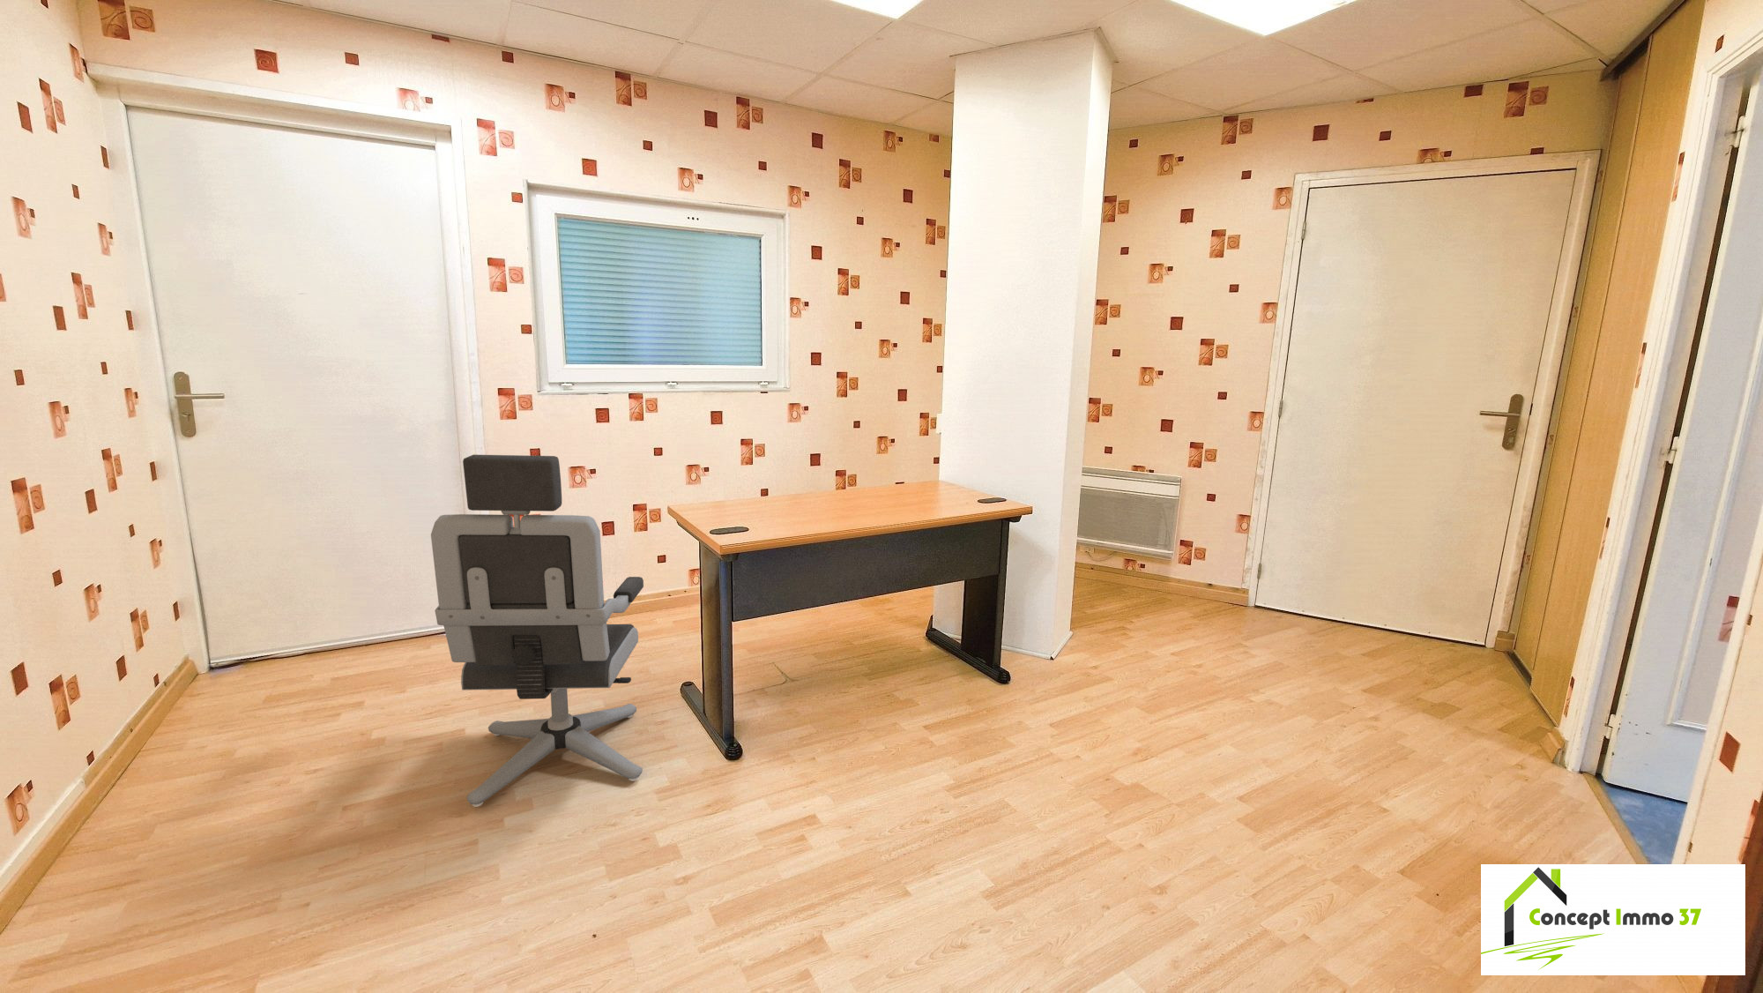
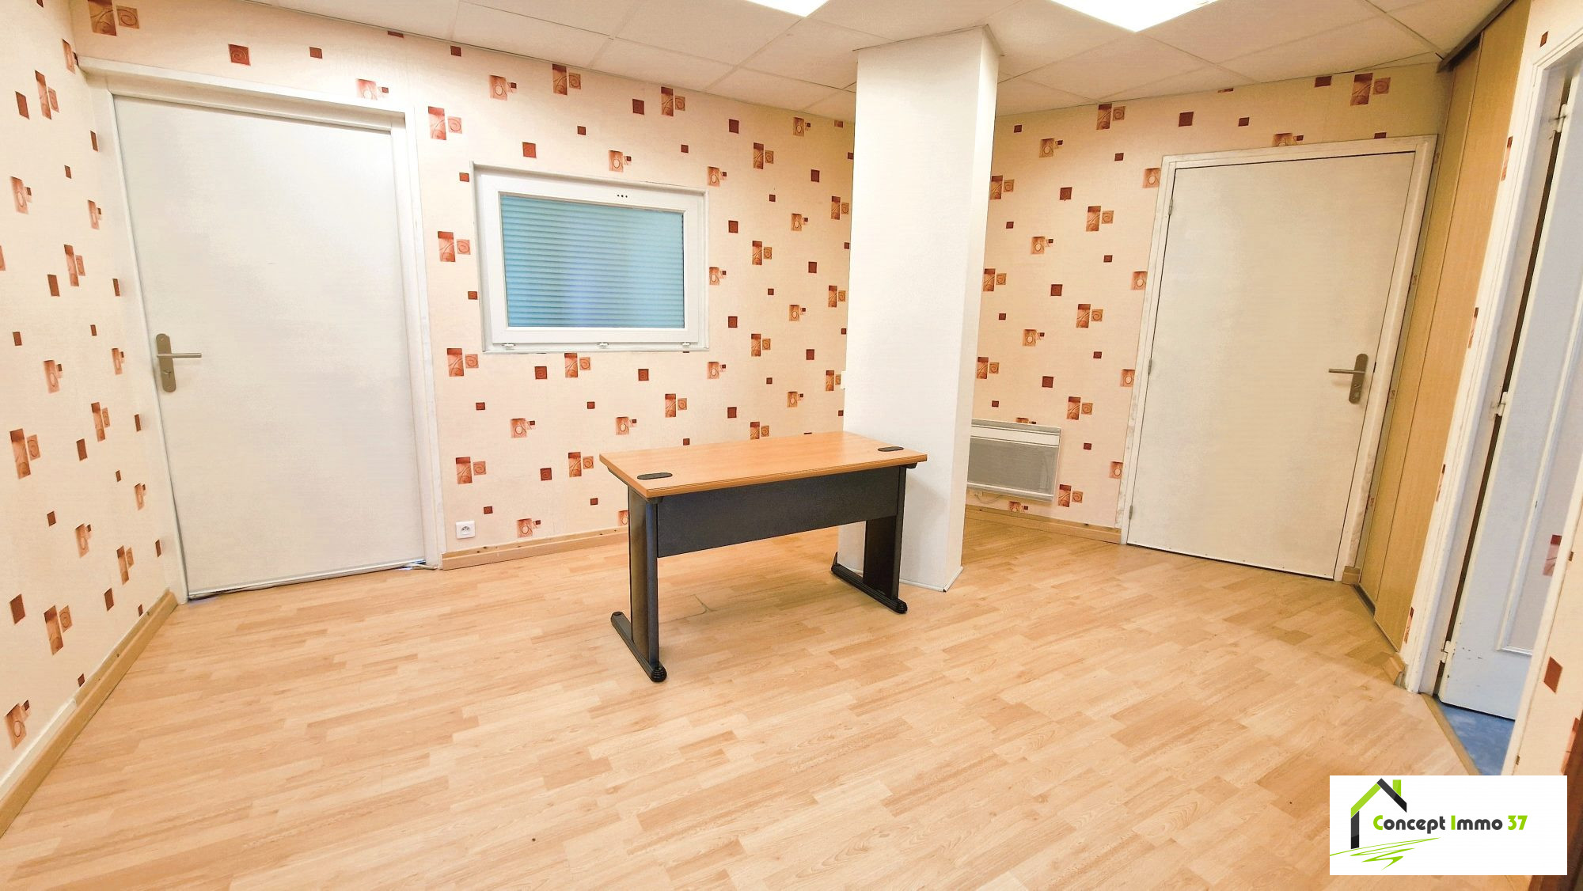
- office chair (553, 607)
